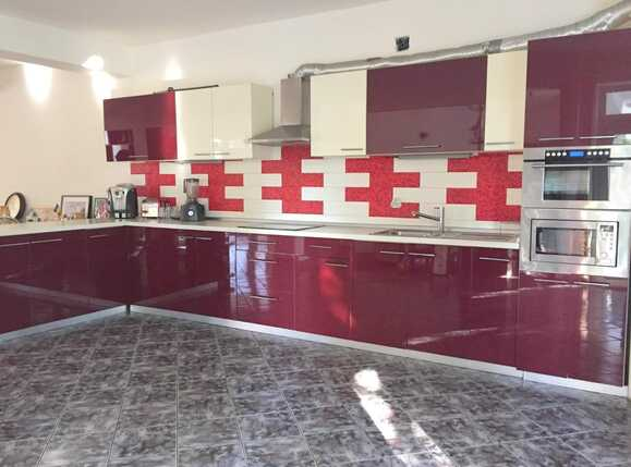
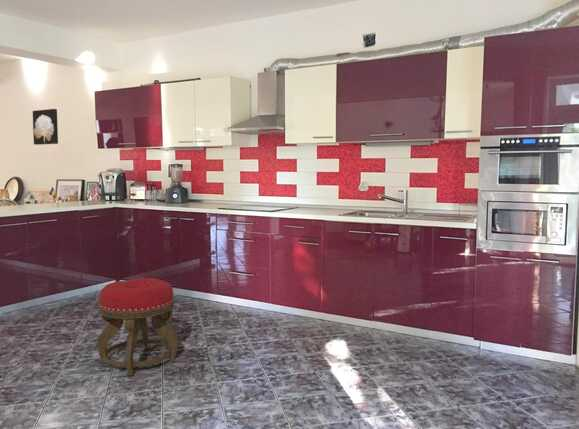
+ stool (137, 322)
+ wall art (45, 127)
